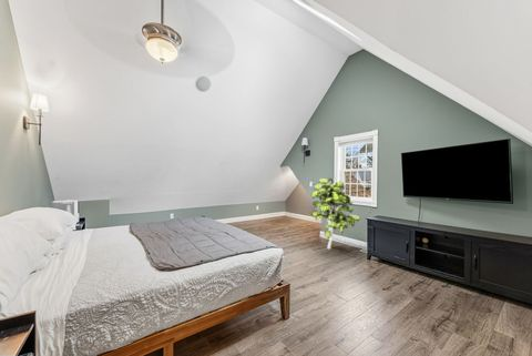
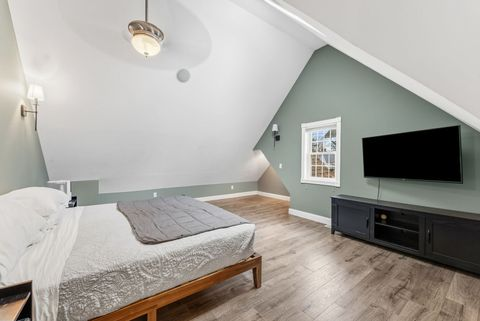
- indoor plant (332, 213)
